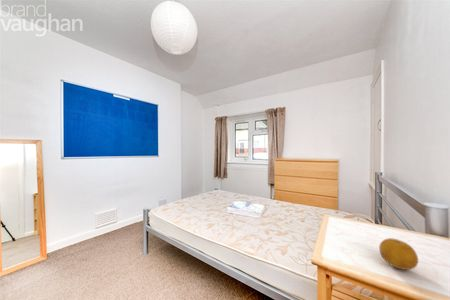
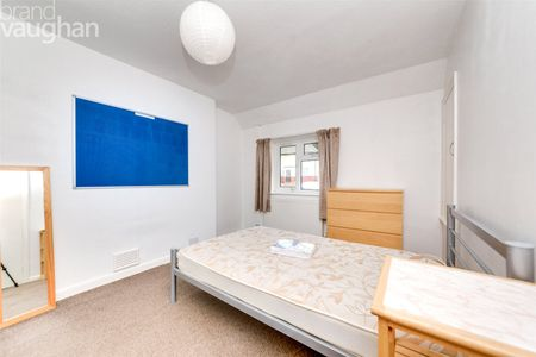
- fruit (397, 253)
